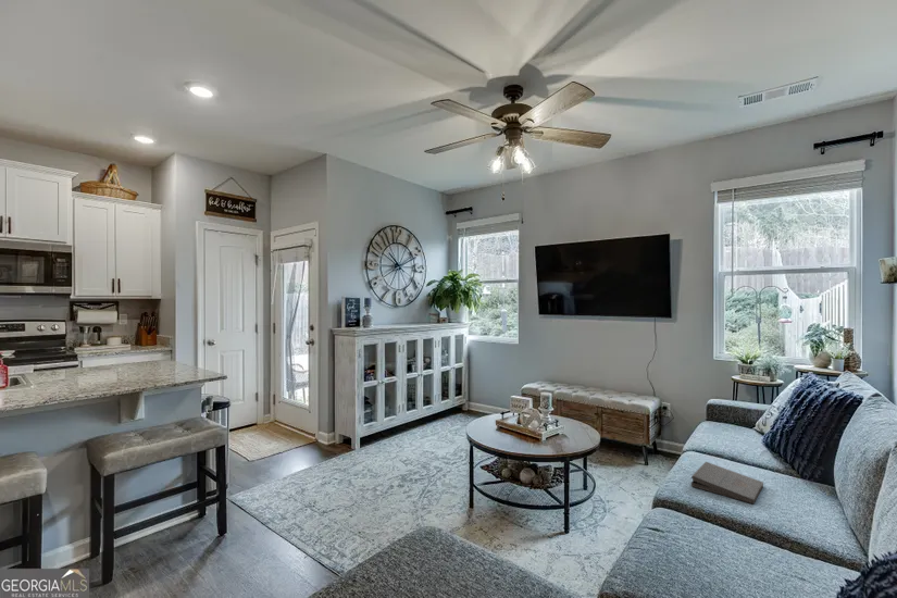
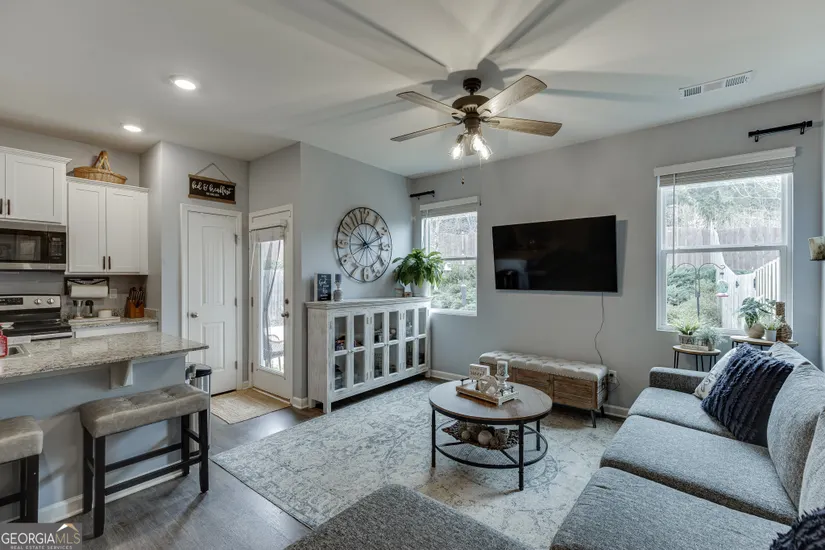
- pizza box (726, 481)
